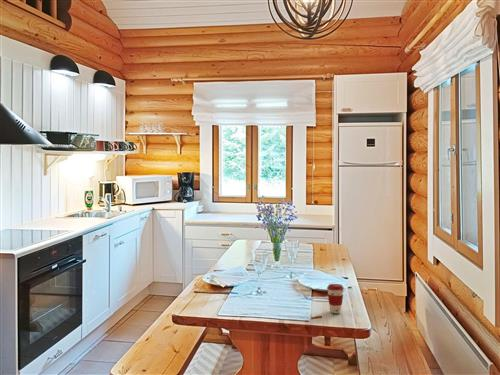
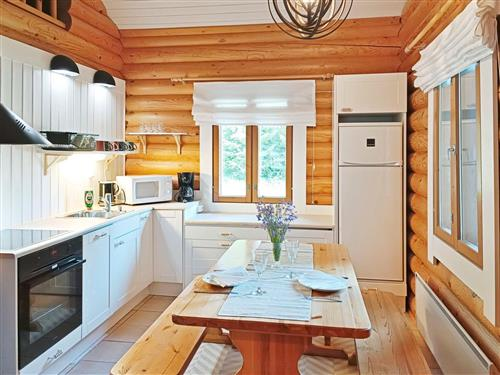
- coffee cup (335, 298)
